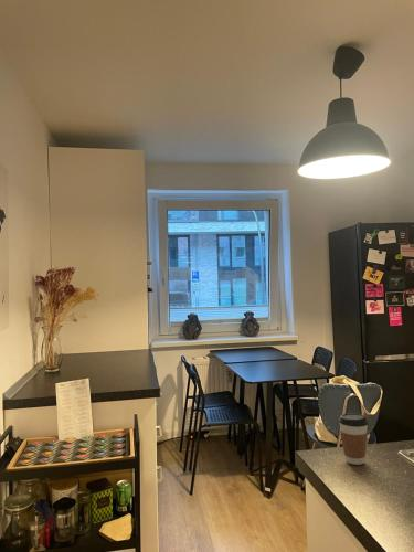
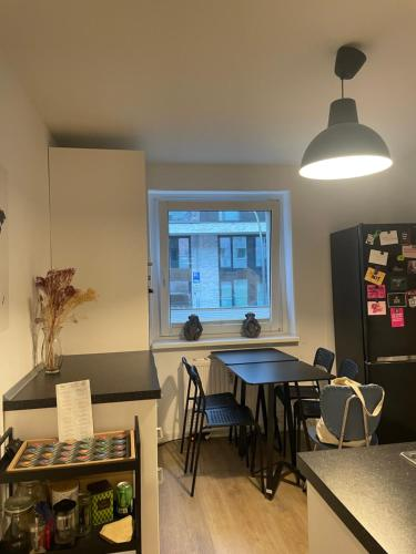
- coffee cup (353, 438)
